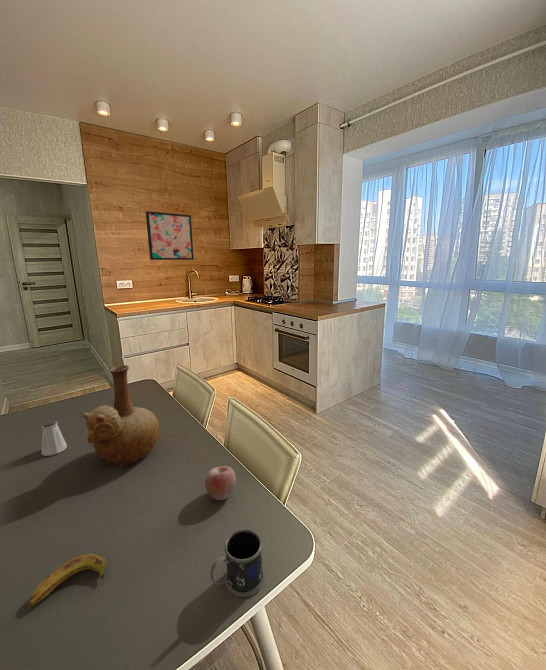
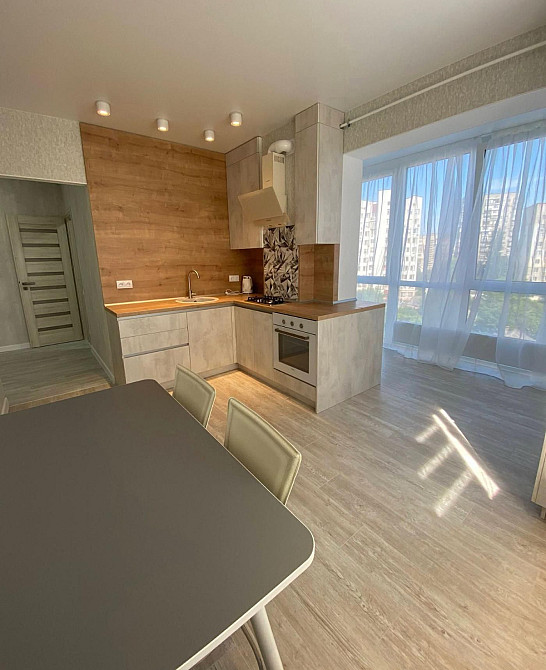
- banana (67, 577)
- wall art (170, 237)
- vase (119, 414)
- apple (220, 482)
- mug (236, 564)
- saltshaker (51, 436)
